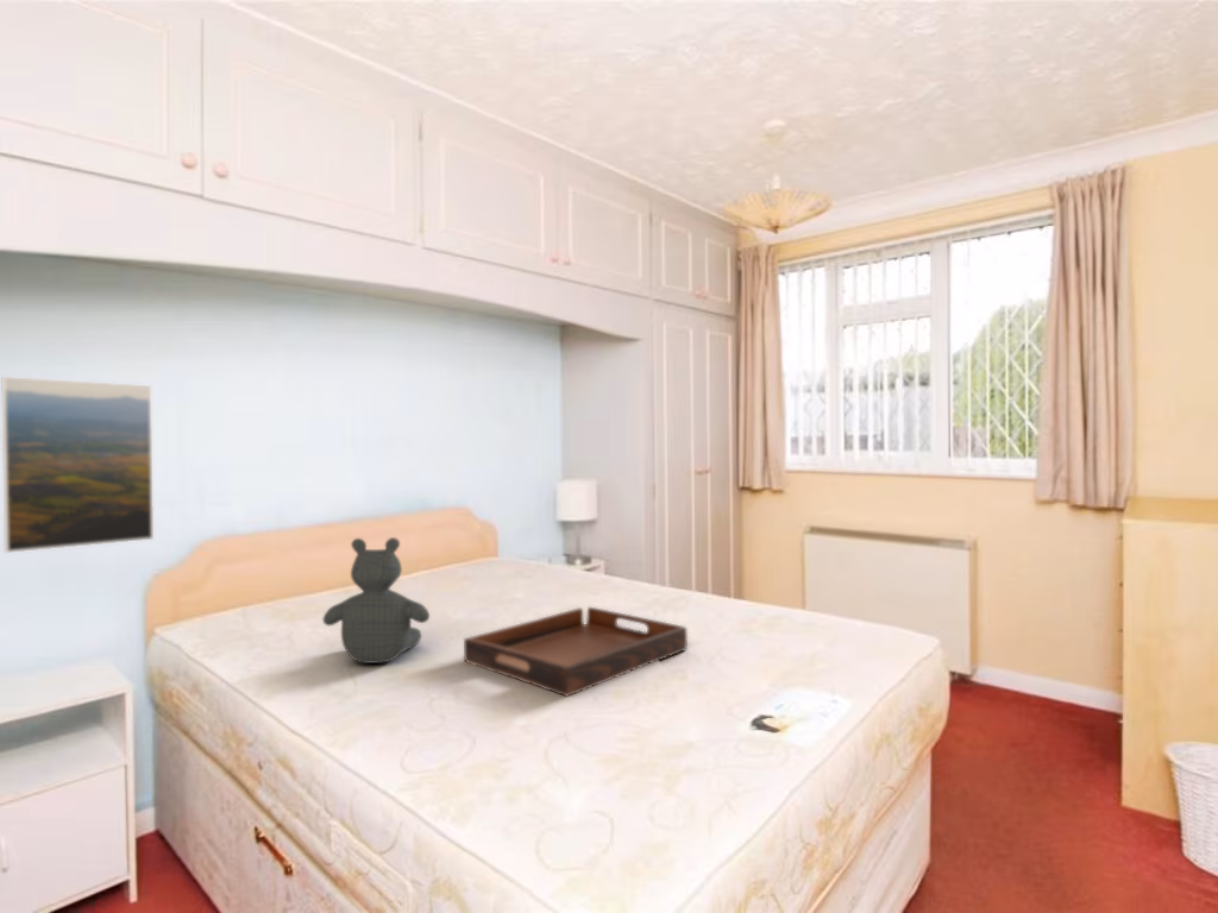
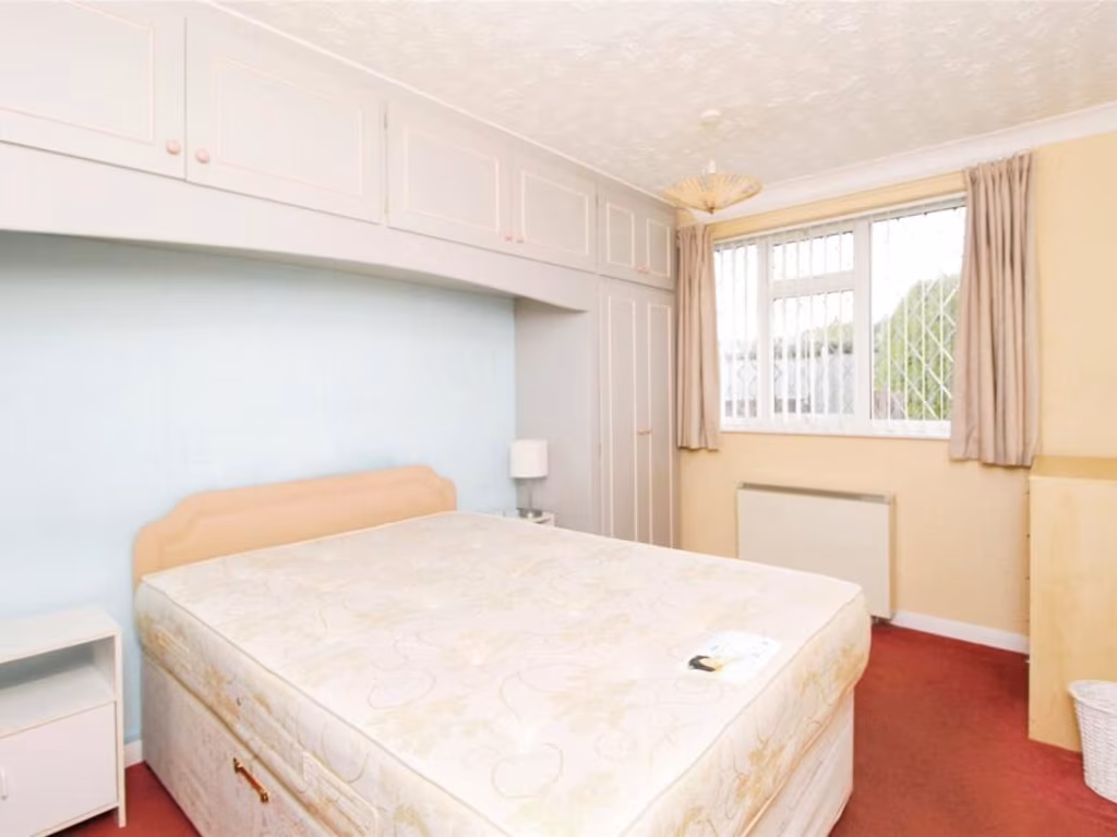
- teddy bear (381, 596)
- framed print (82, 464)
- serving tray (578, 643)
